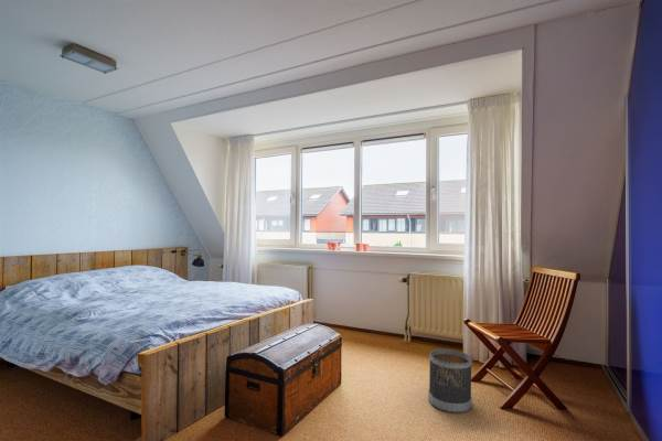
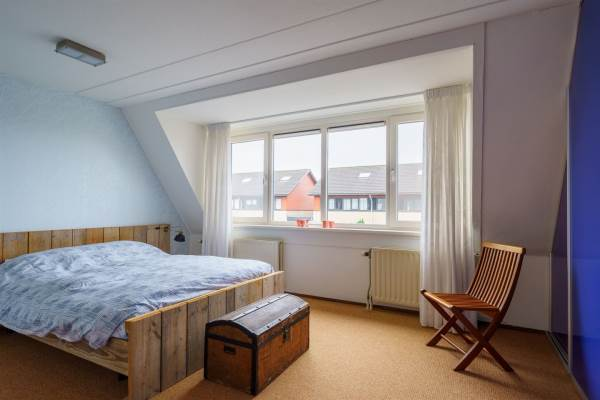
- wastebasket (449, 379)
